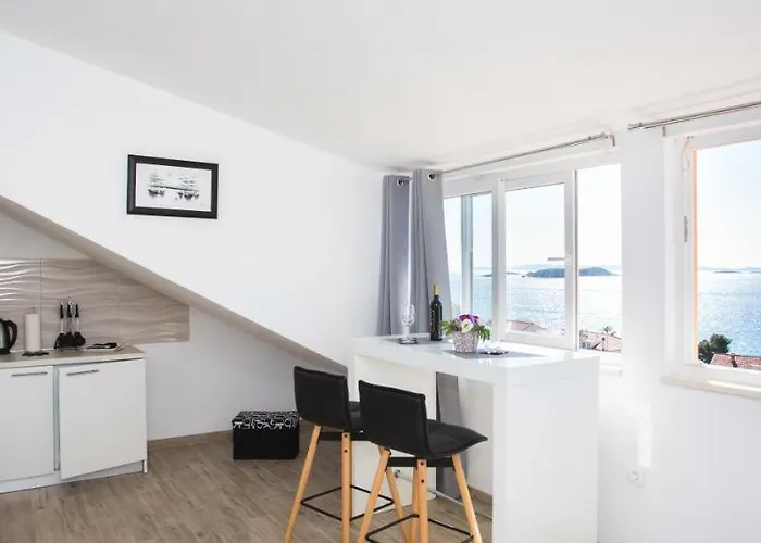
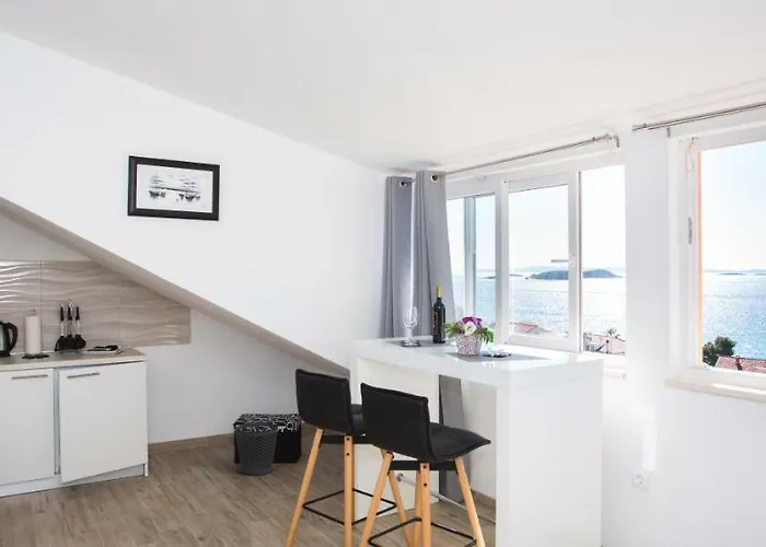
+ wastebasket (256, 450)
